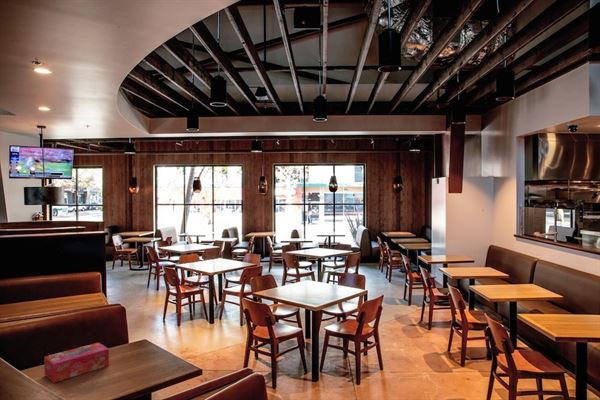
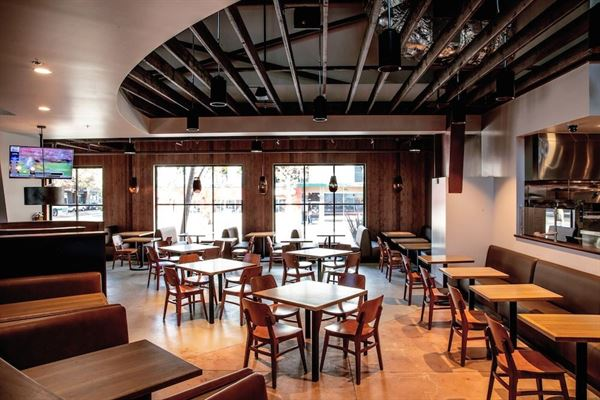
- tissue box (77, 361)
